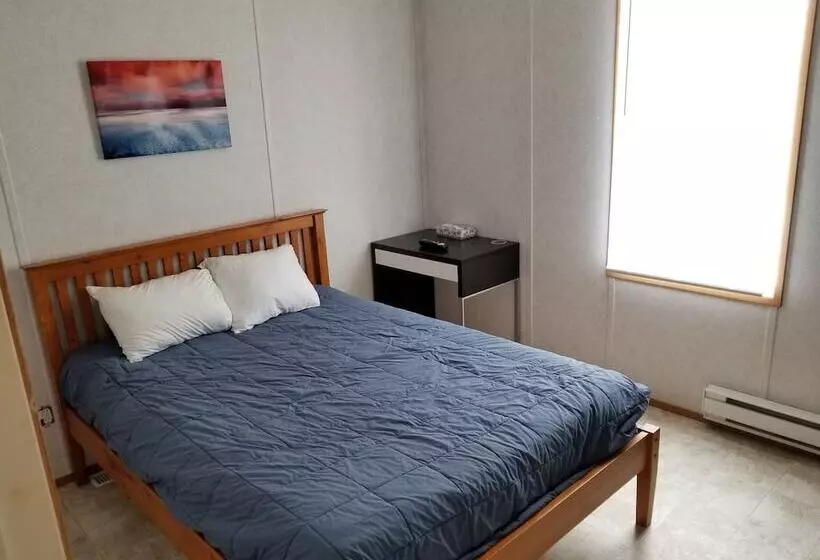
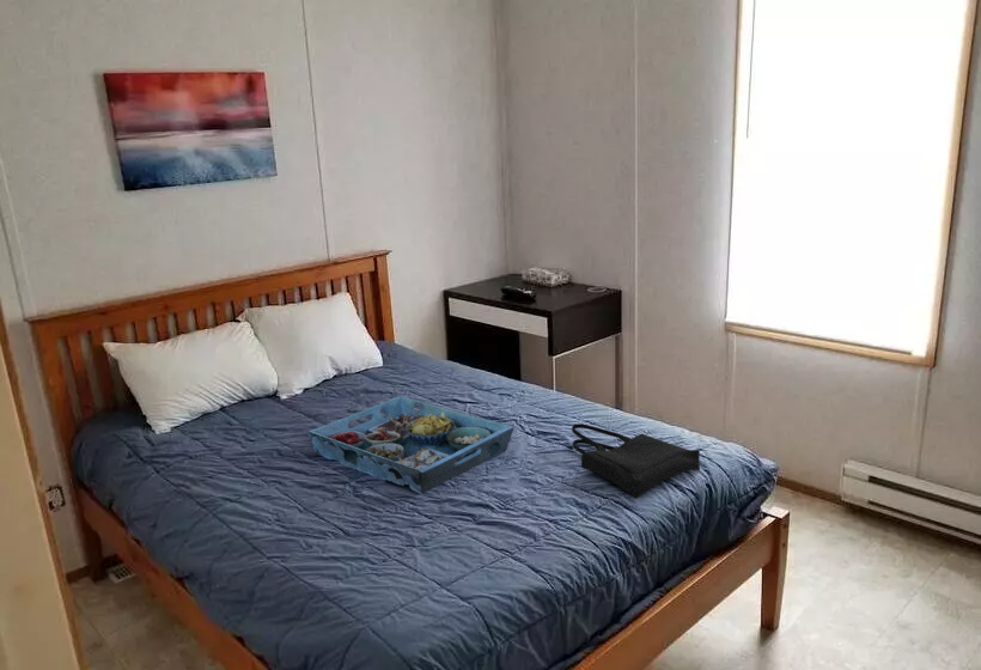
+ serving tray (410, 438)
+ tote bag (620, 452)
